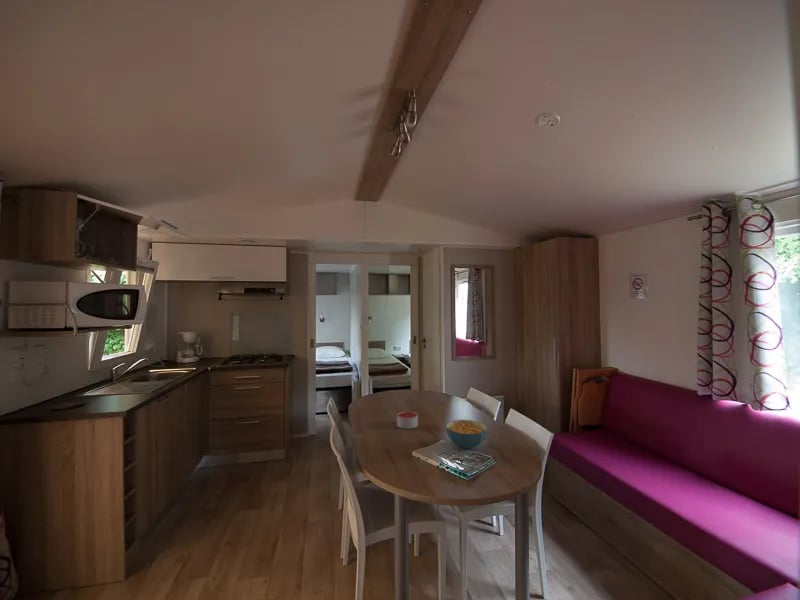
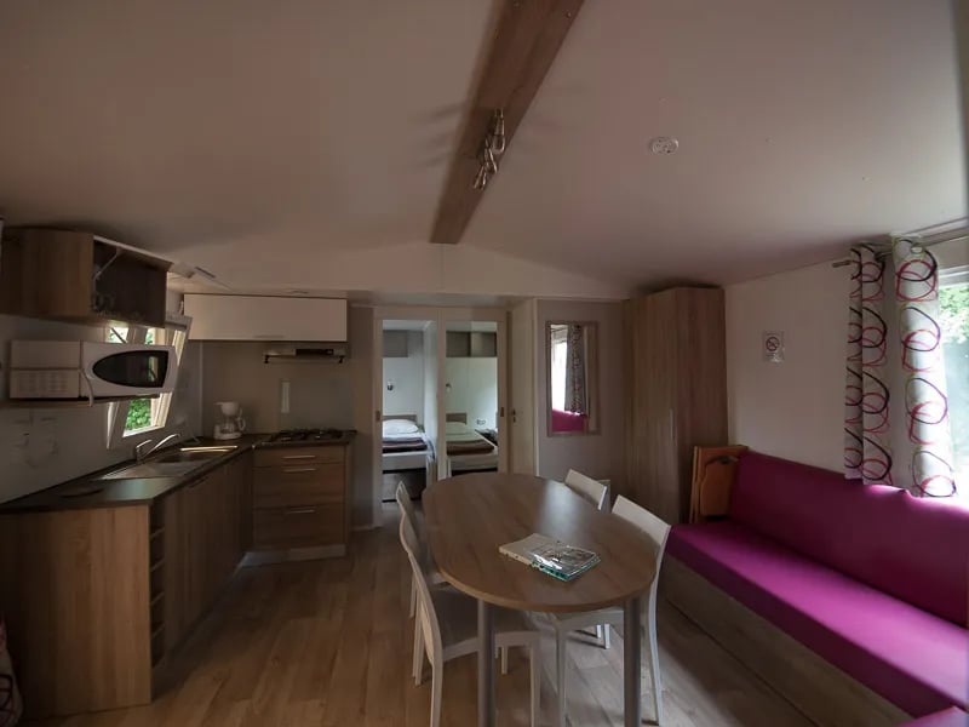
- cereal bowl (466, 436)
- candle (407, 419)
